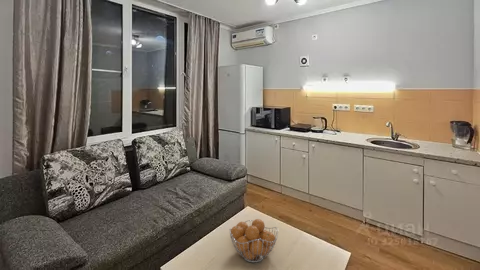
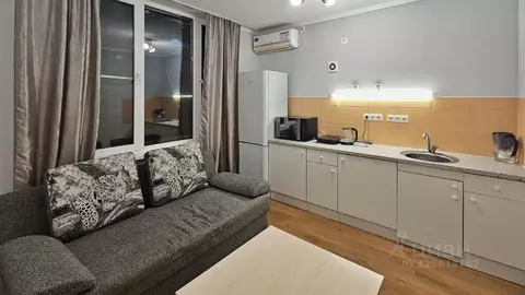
- fruit basket (253, 239)
